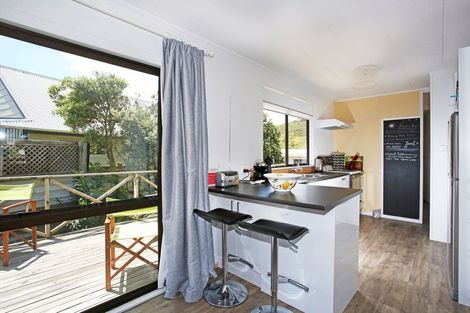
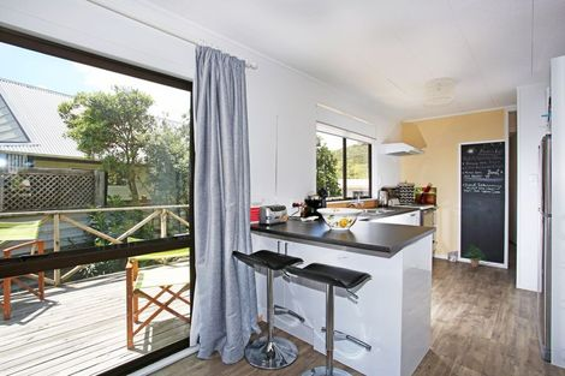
+ potted plant (474, 256)
